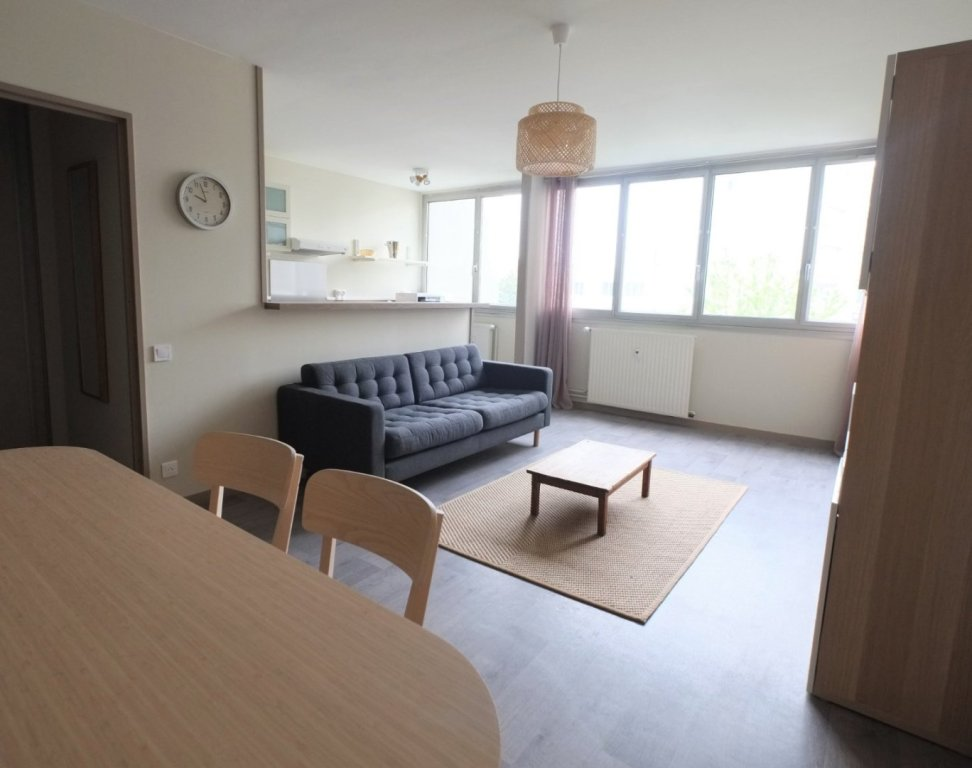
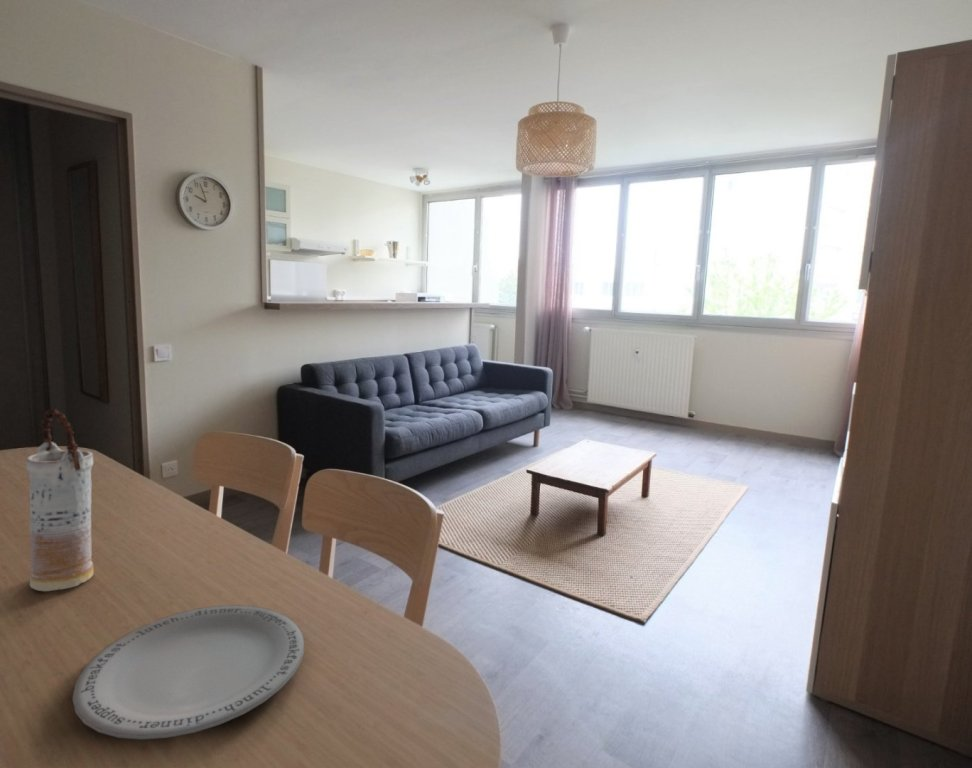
+ vase (60, 496)
+ plate (198, 664)
